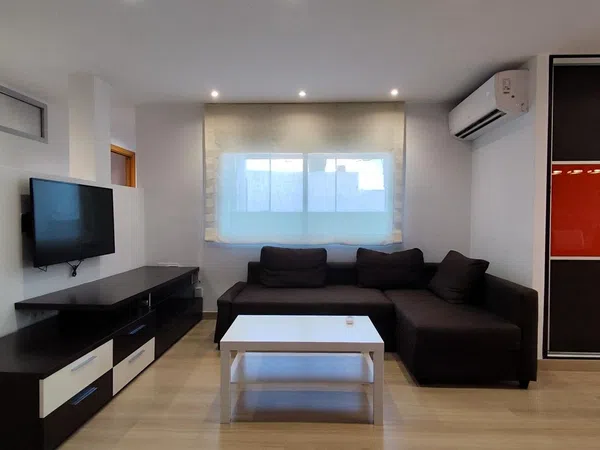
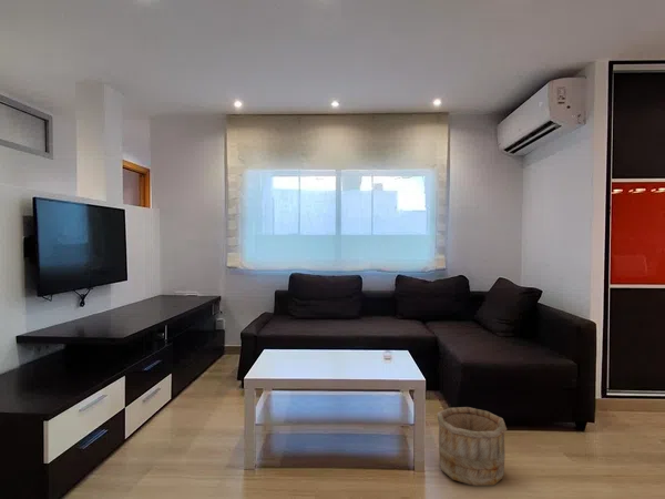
+ wooden bucket (470, 444)
